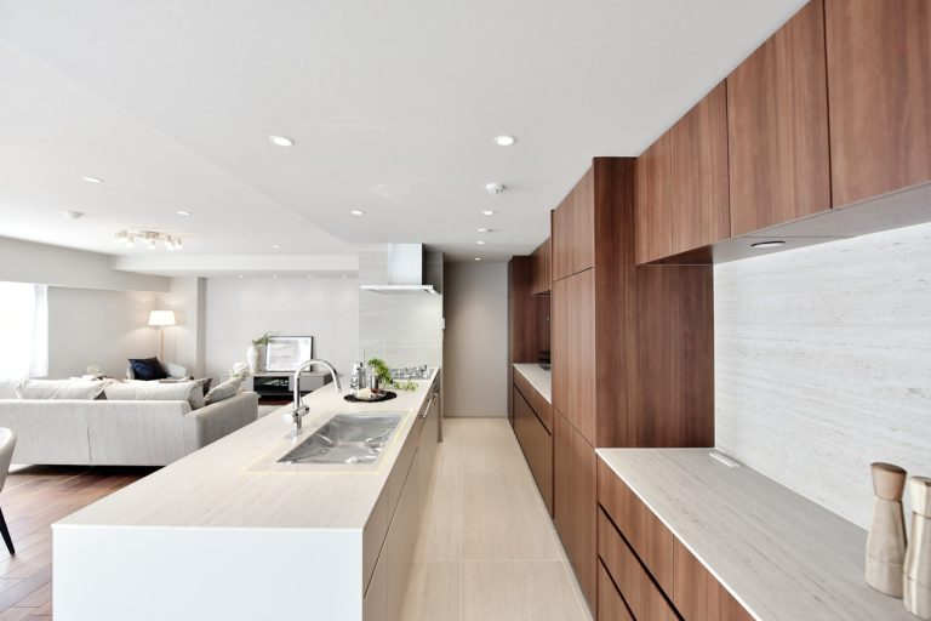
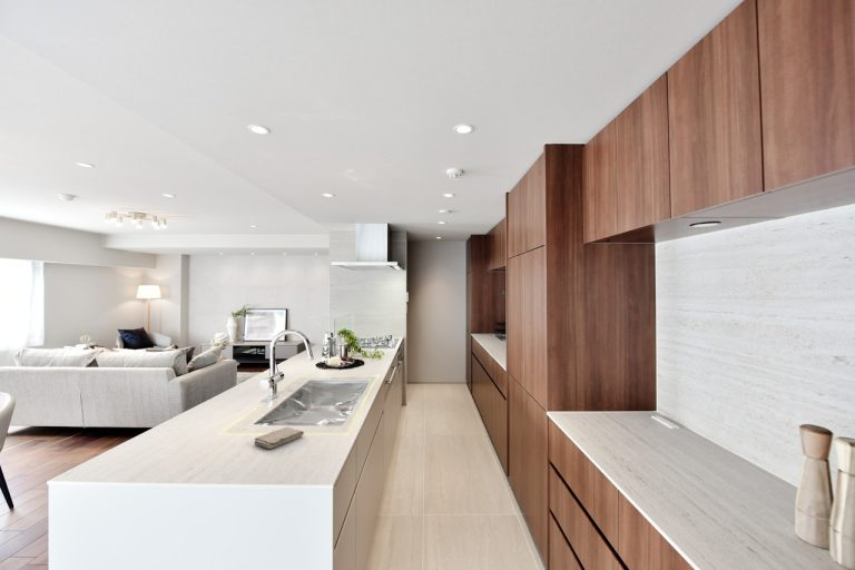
+ washcloth (278, 436)
